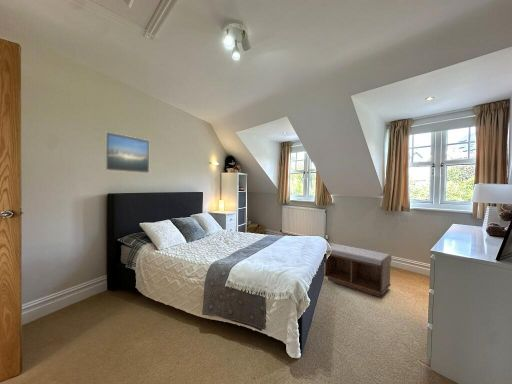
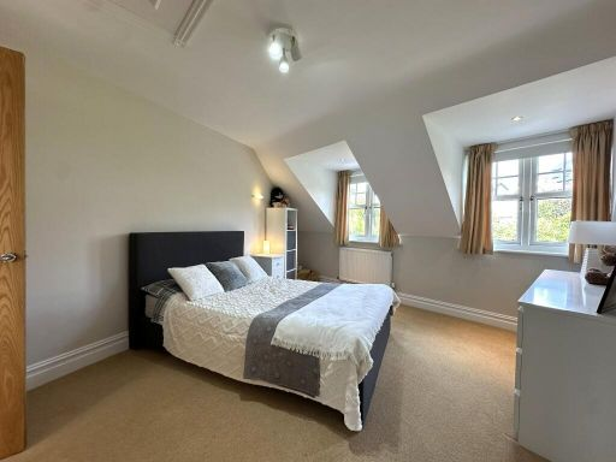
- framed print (128, 154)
- bench (355, 267)
